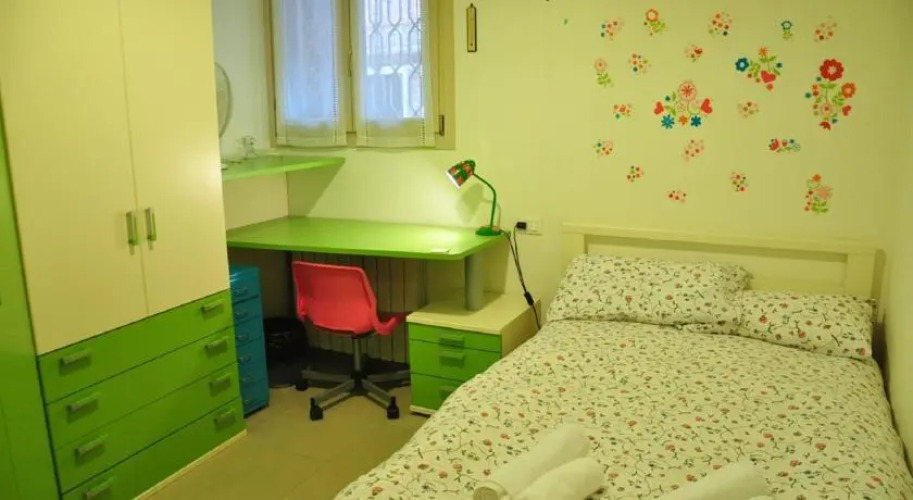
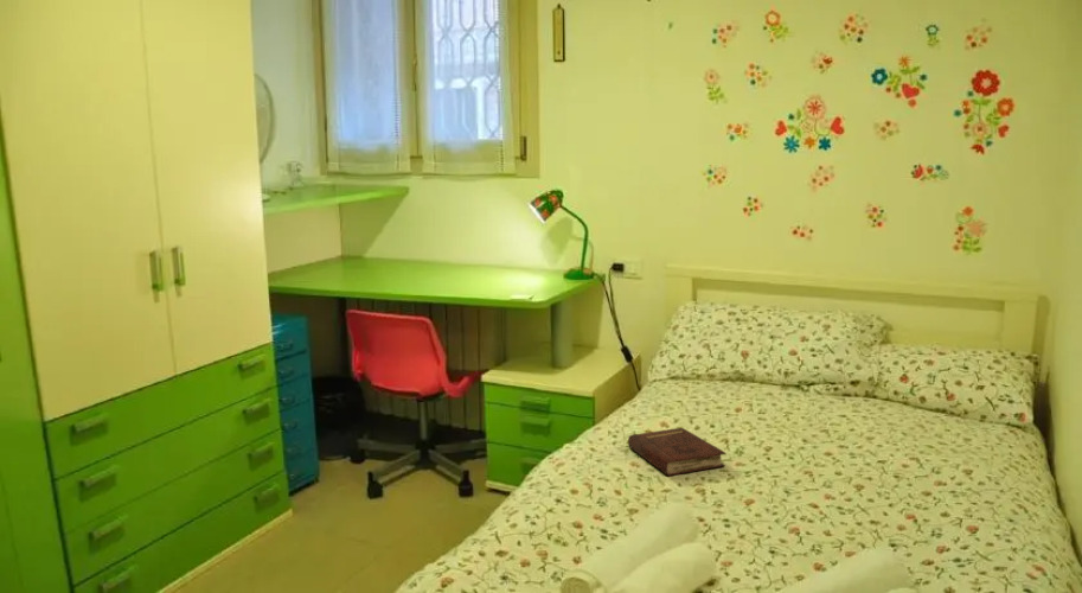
+ hardback book (674, 449)
